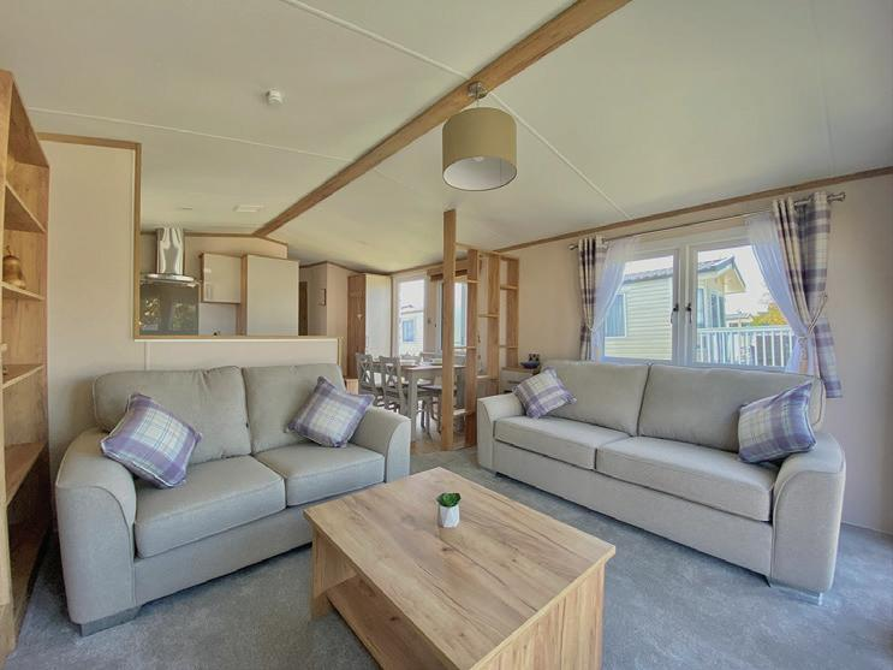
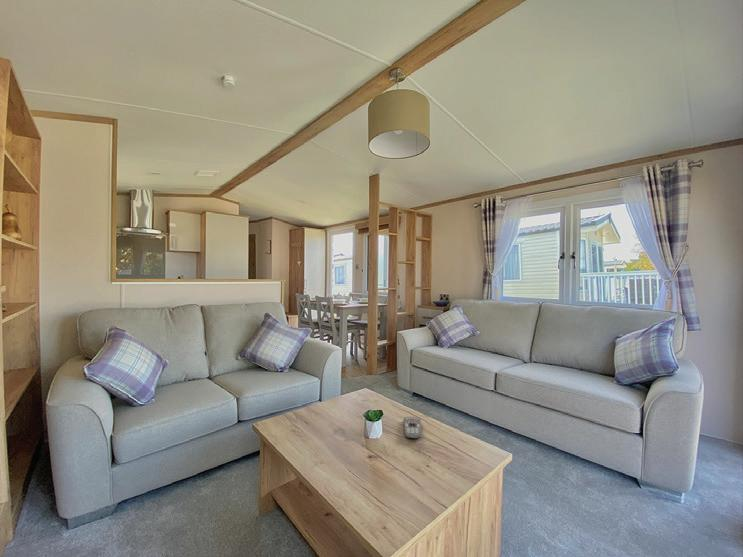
+ remote control (412, 427)
